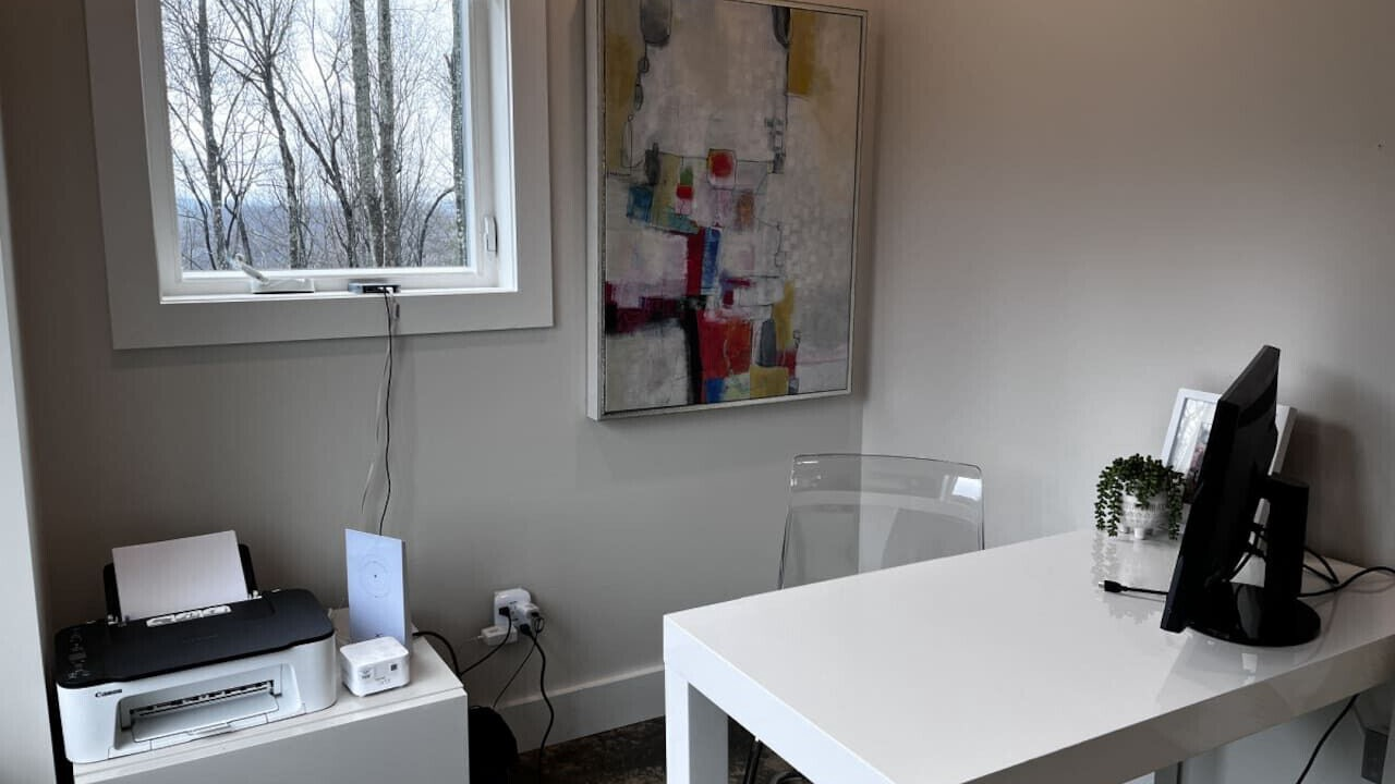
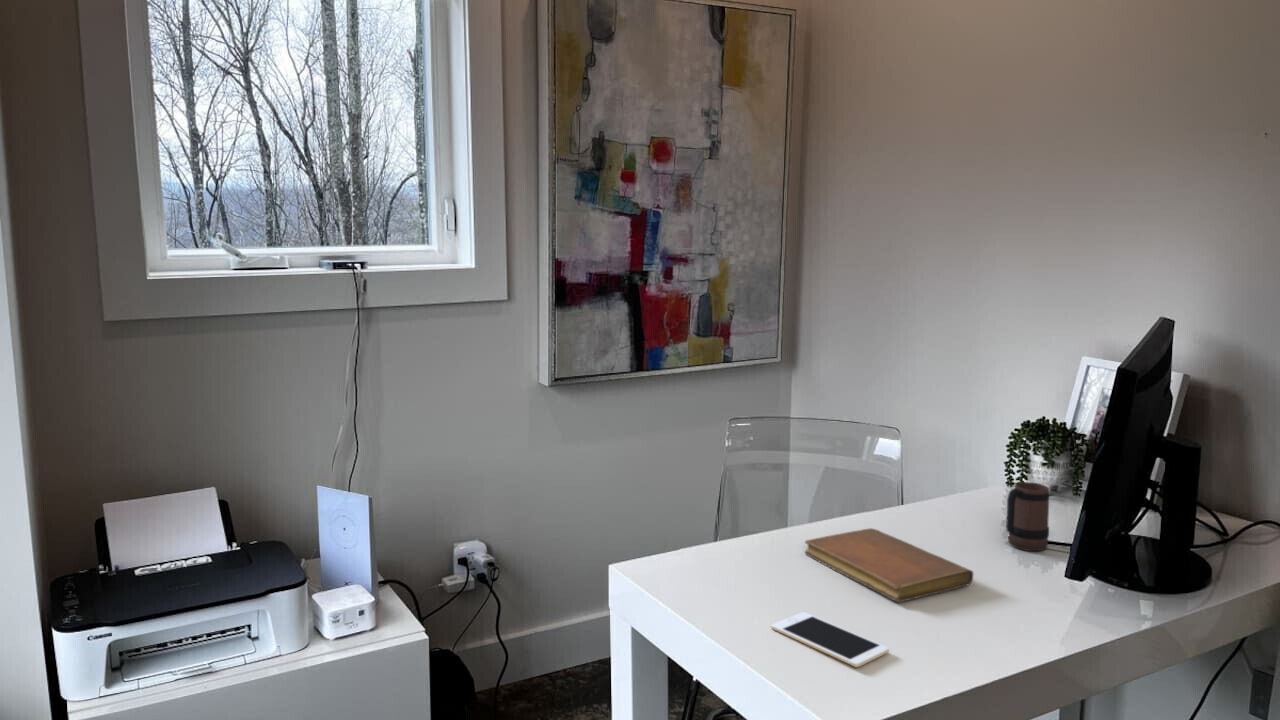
+ cell phone (828, 638)
+ mug (1024, 516)
+ notebook (884, 561)
